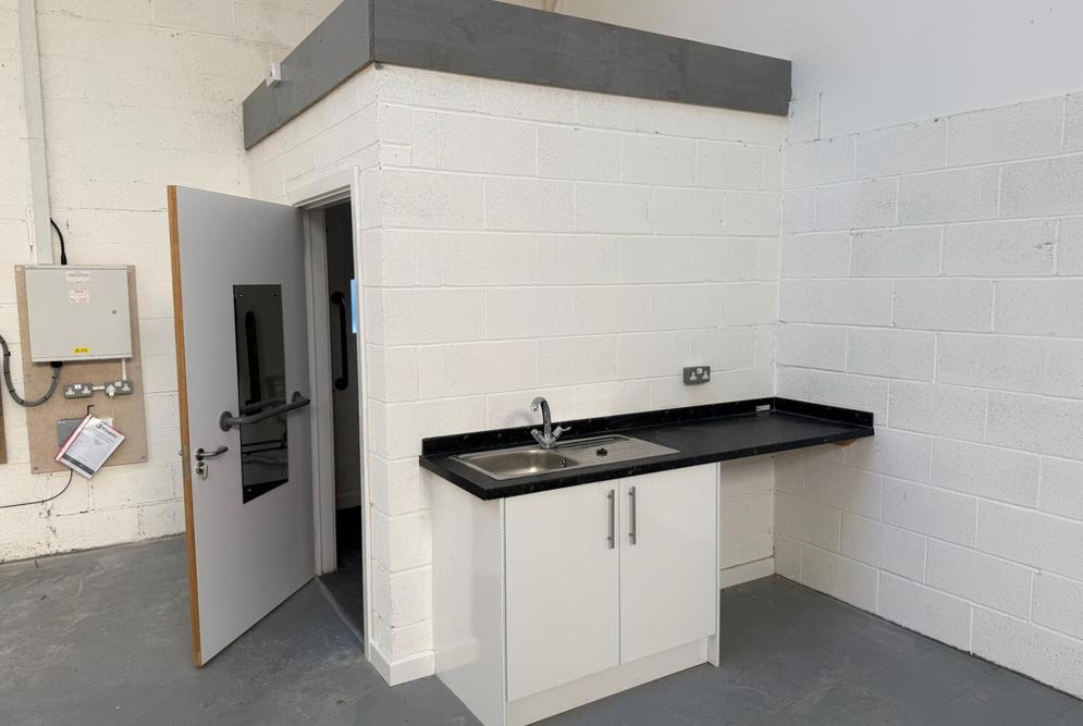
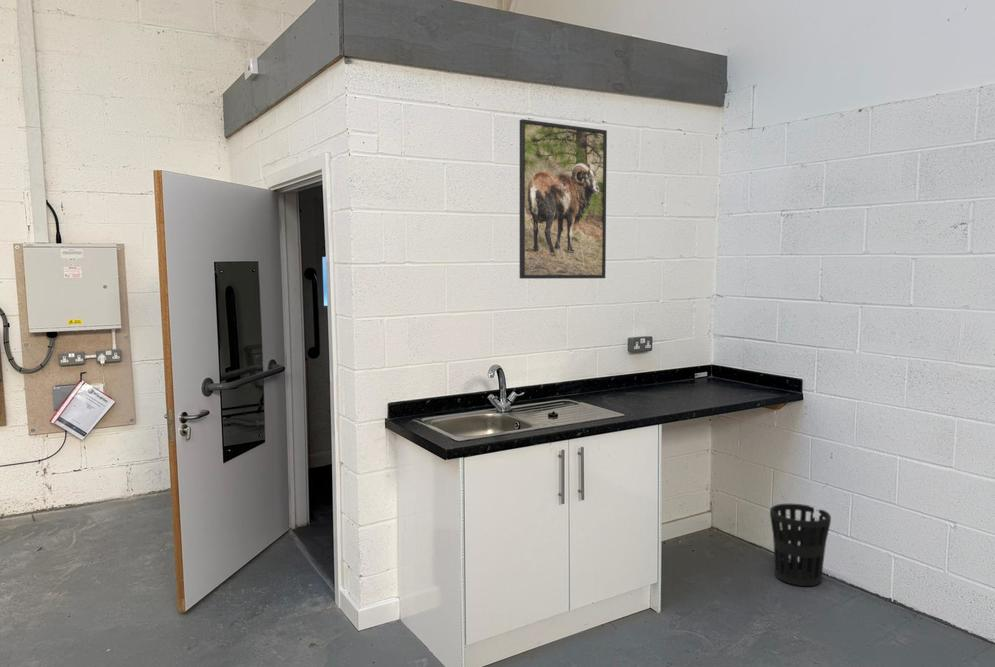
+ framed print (564, 202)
+ wastebasket (799, 544)
